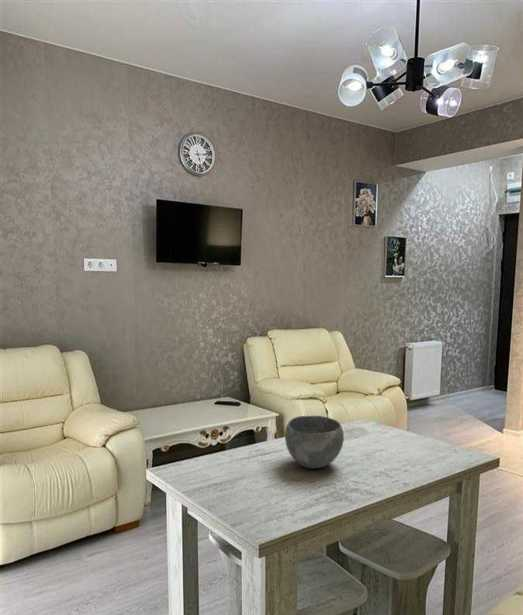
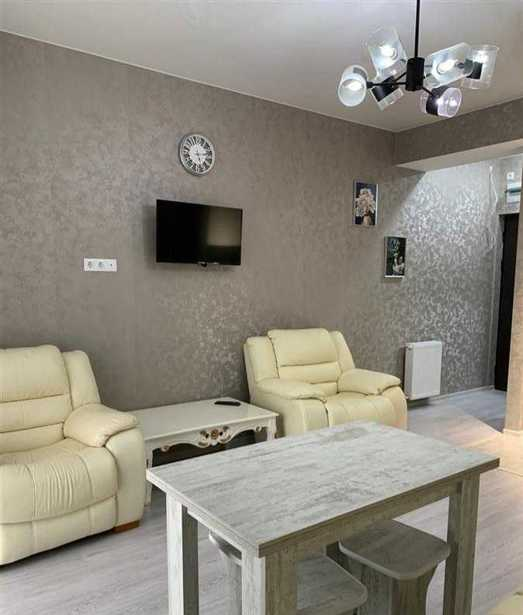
- bowl (313, 443)
